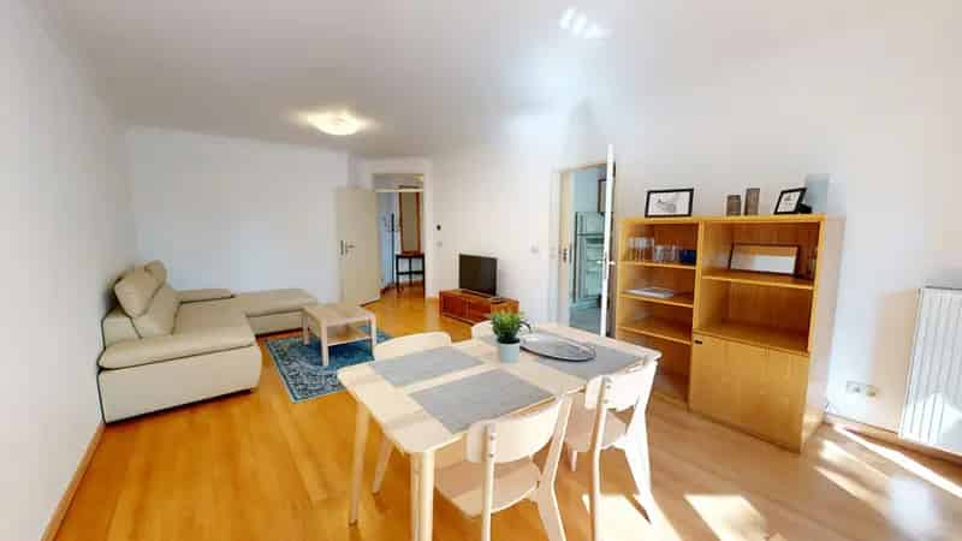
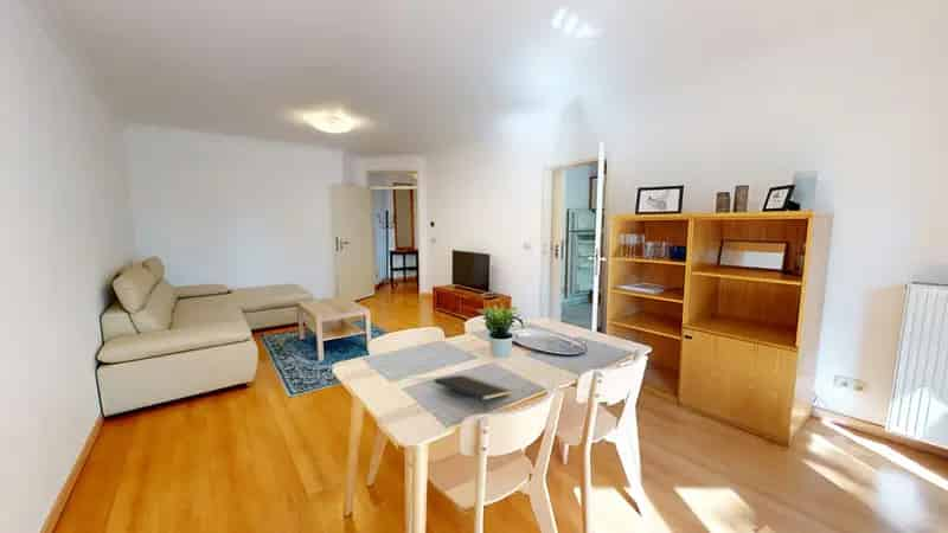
+ notepad (472, 386)
